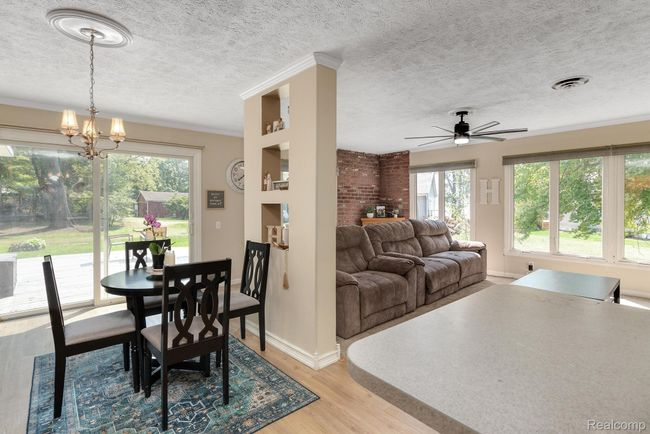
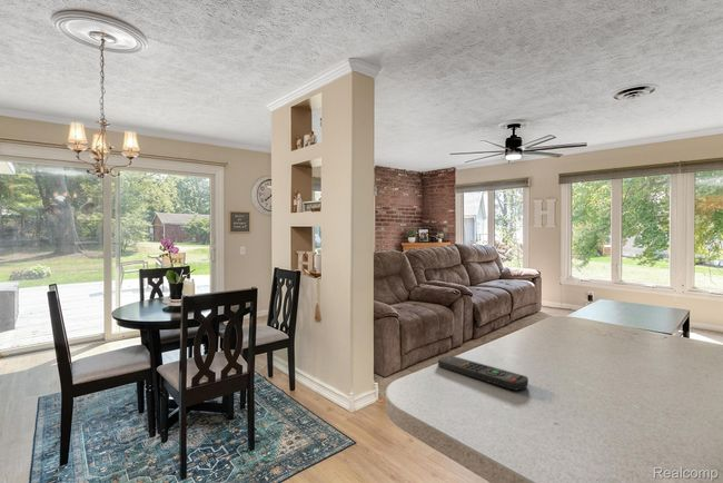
+ remote control (479, 371)
